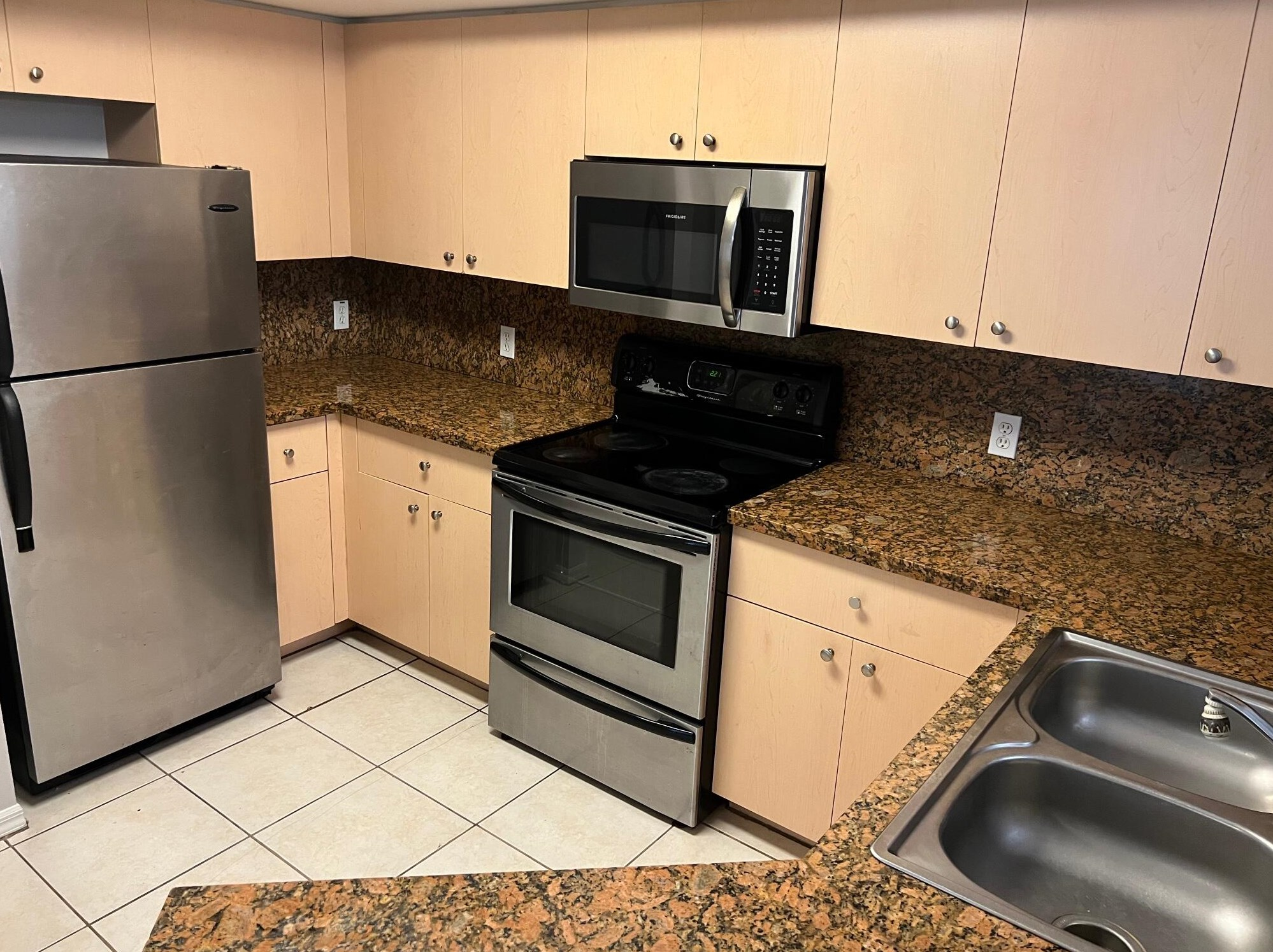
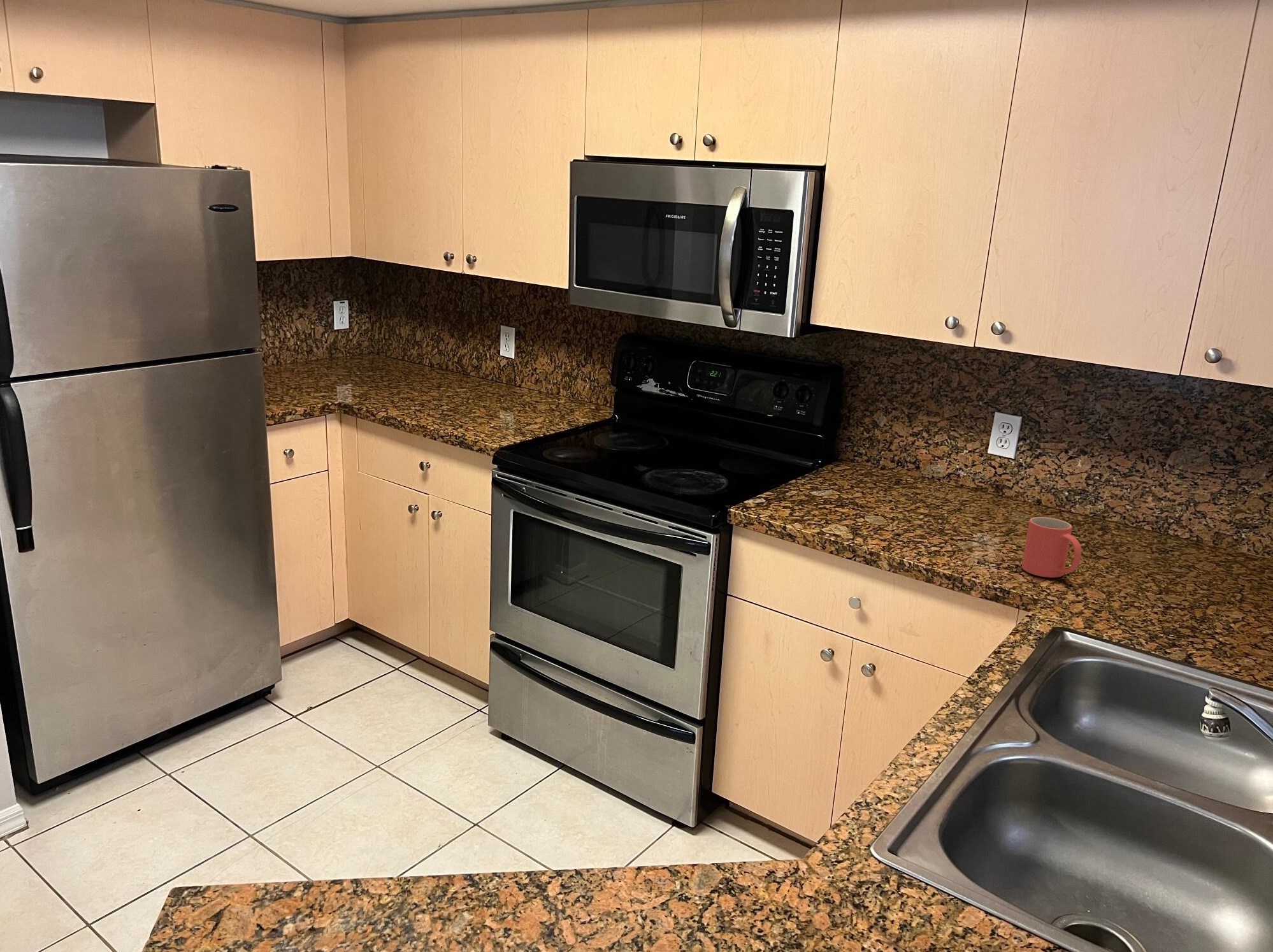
+ mug (1054, 550)
